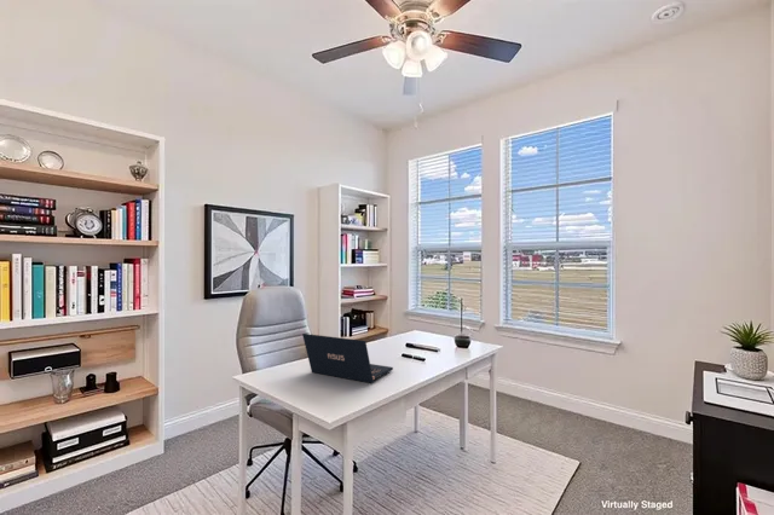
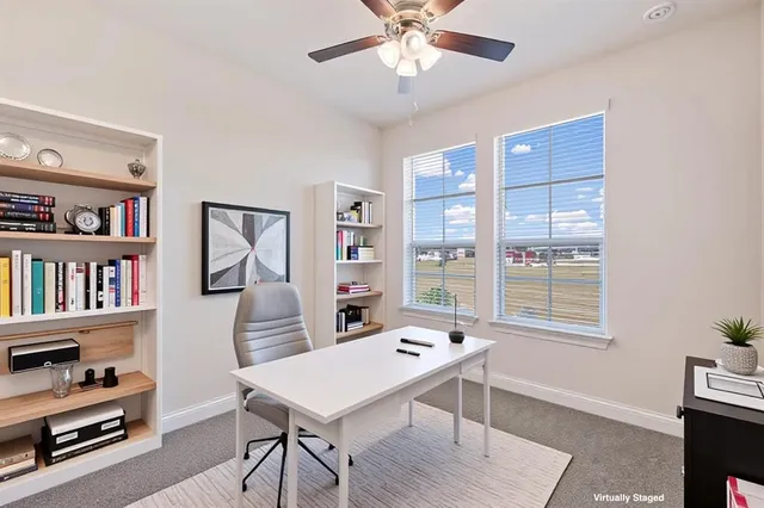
- laptop (348, 352)
